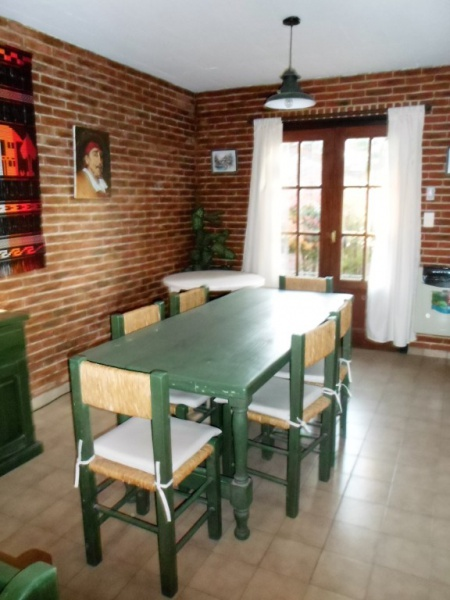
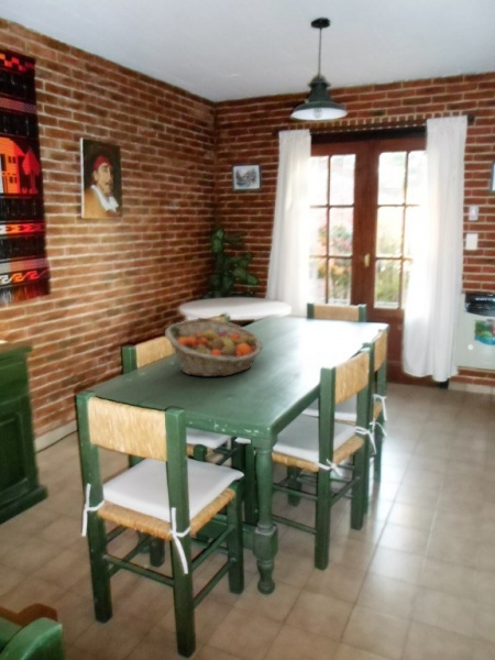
+ fruit basket (215, 345)
